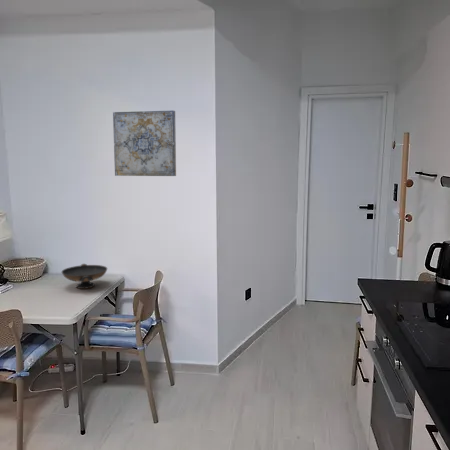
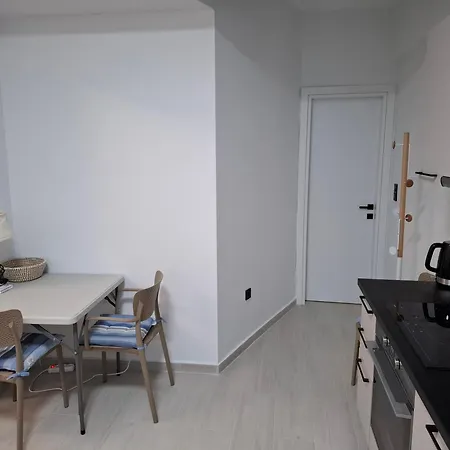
- wall art (144, 143)
- decorative bowl (85, 277)
